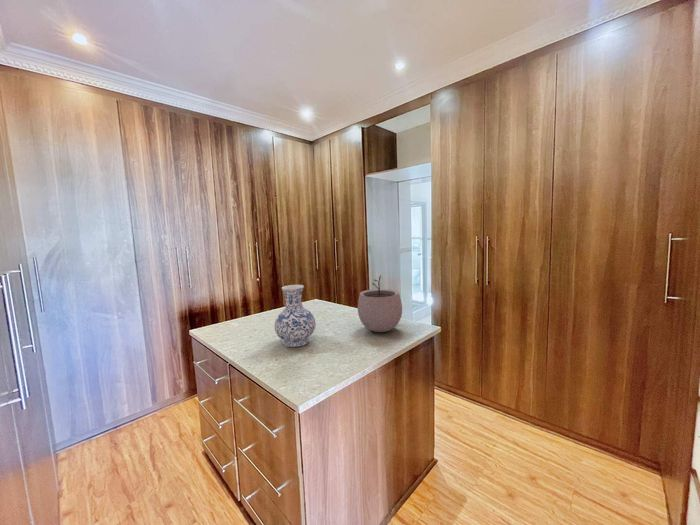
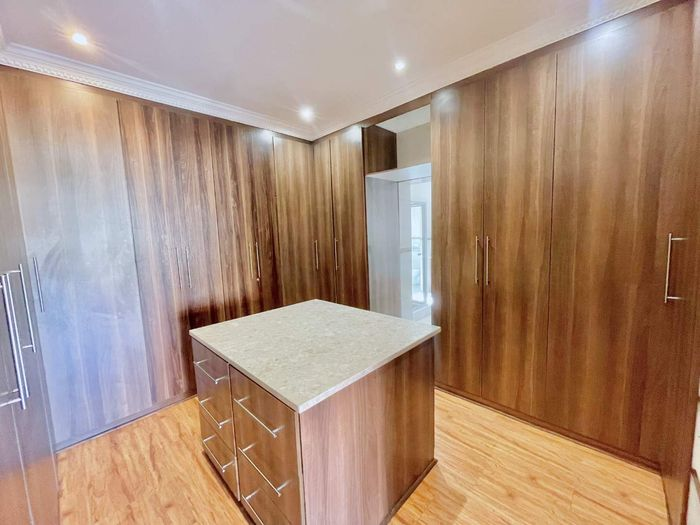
- plant pot (379, 303)
- vase (294, 314)
